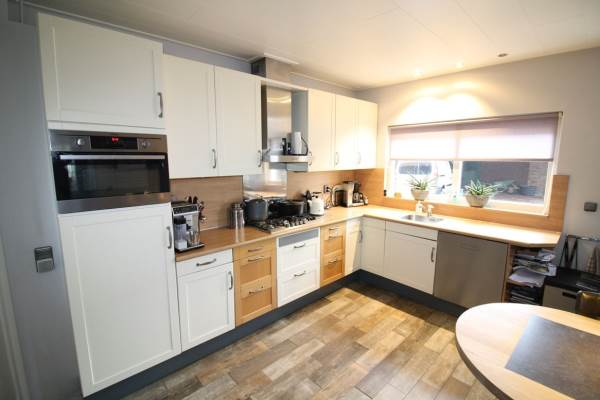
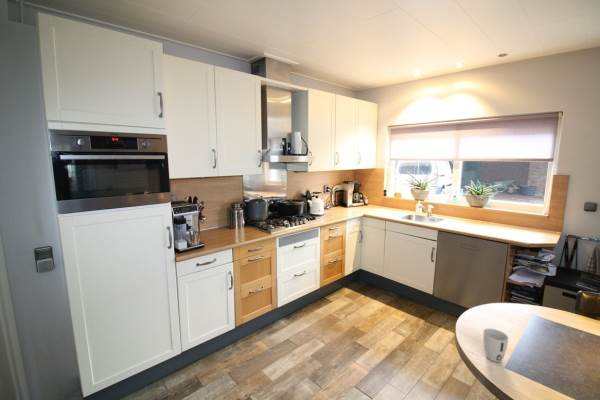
+ cup (494, 346)
